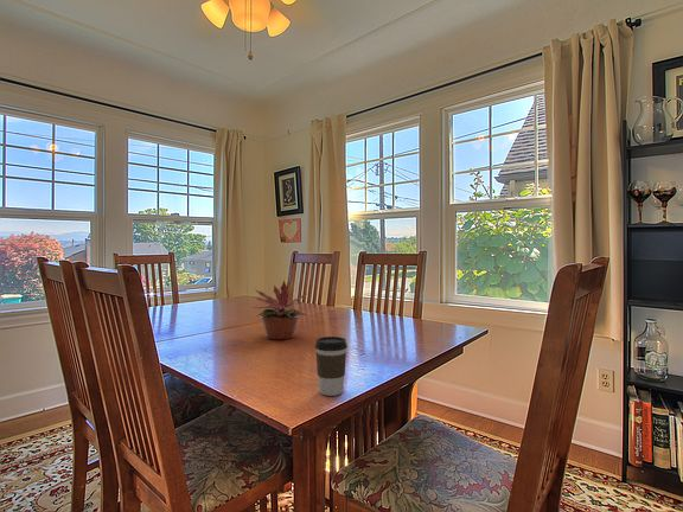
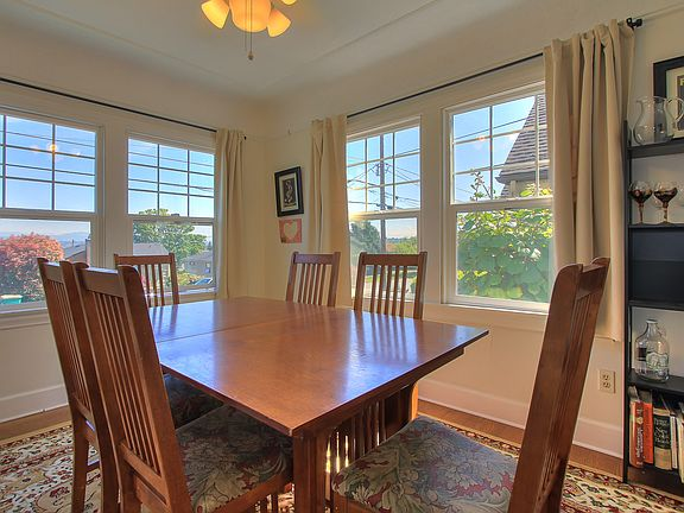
- potted plant (280, 308)
- coffee cup (331, 365)
